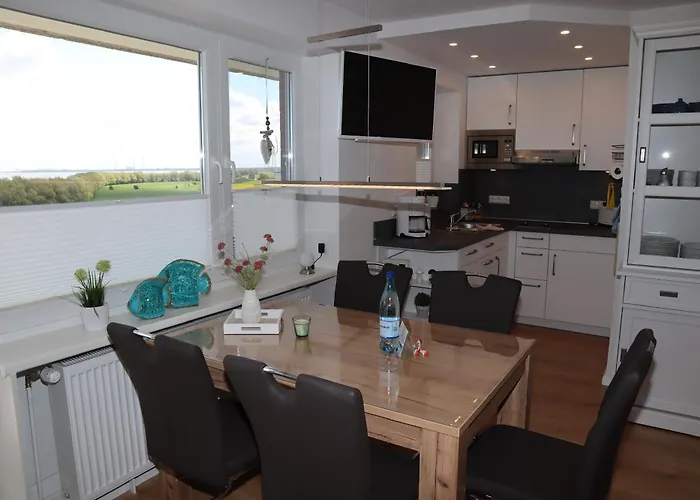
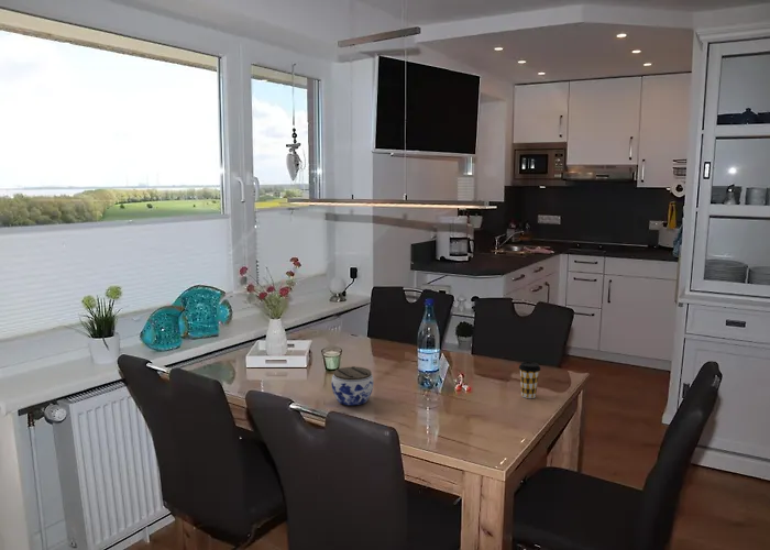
+ coffee cup (529, 380)
+ jar (352, 385)
